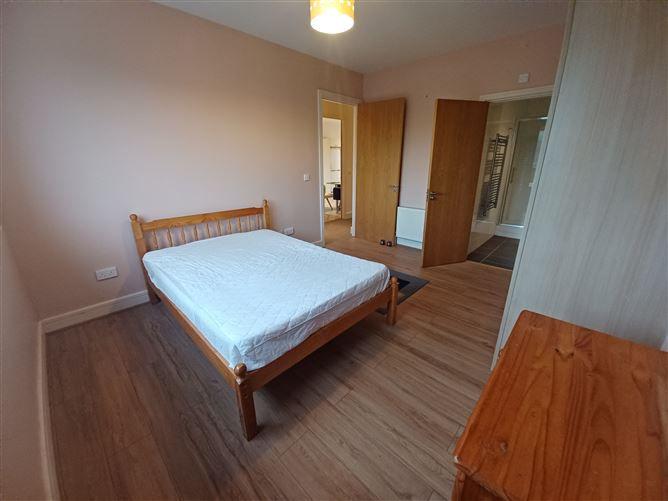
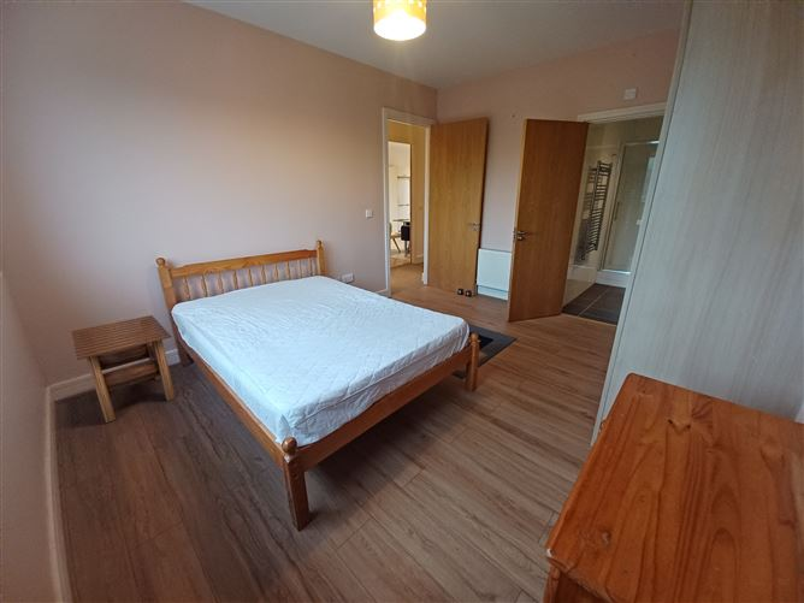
+ side table (129, 366)
